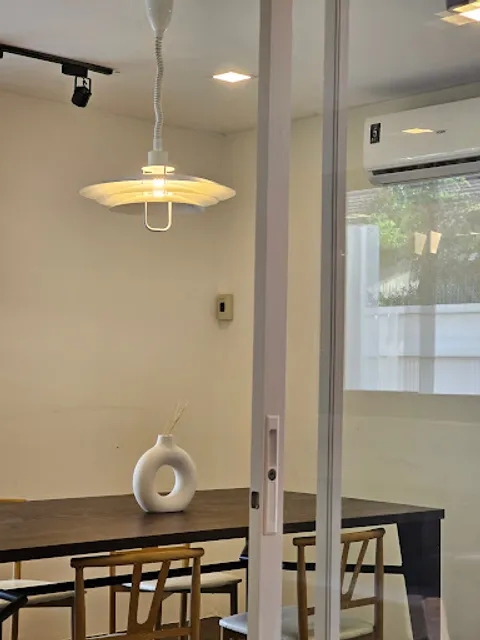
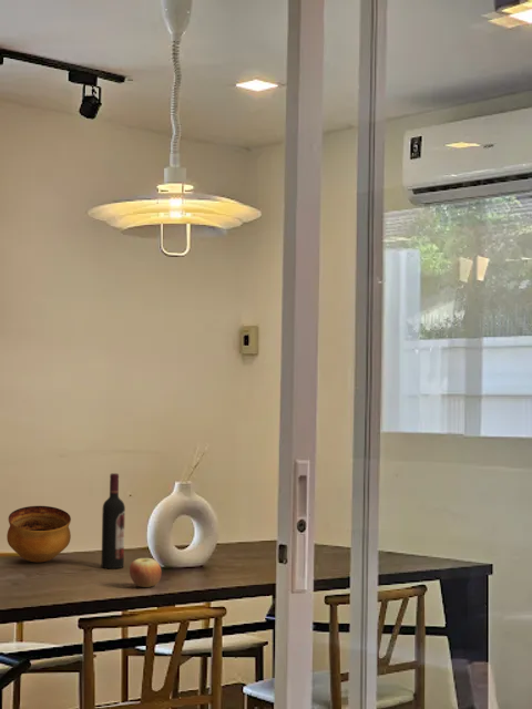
+ apple (144, 572)
+ bowl (39, 535)
+ wine bottle (113, 520)
